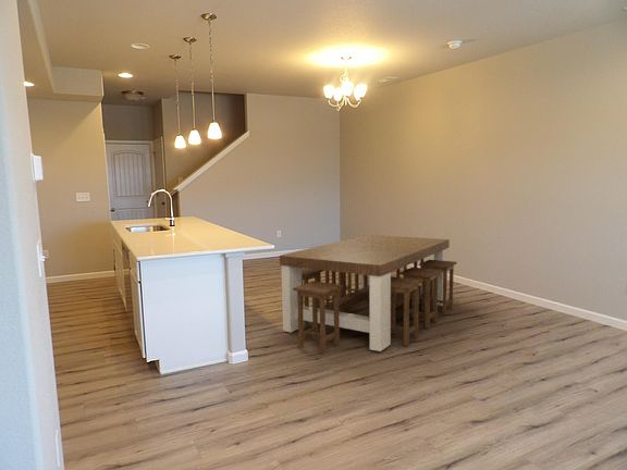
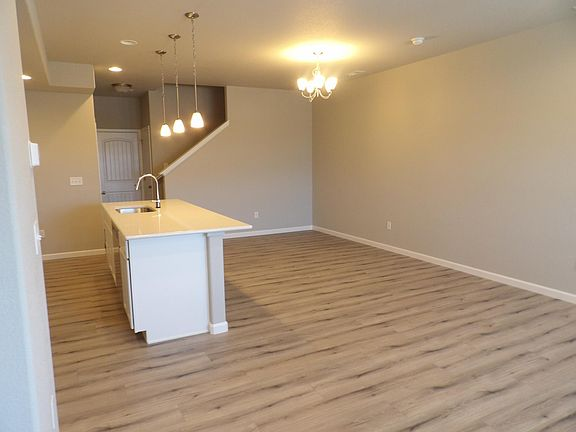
- kitchen table (372, 281)
